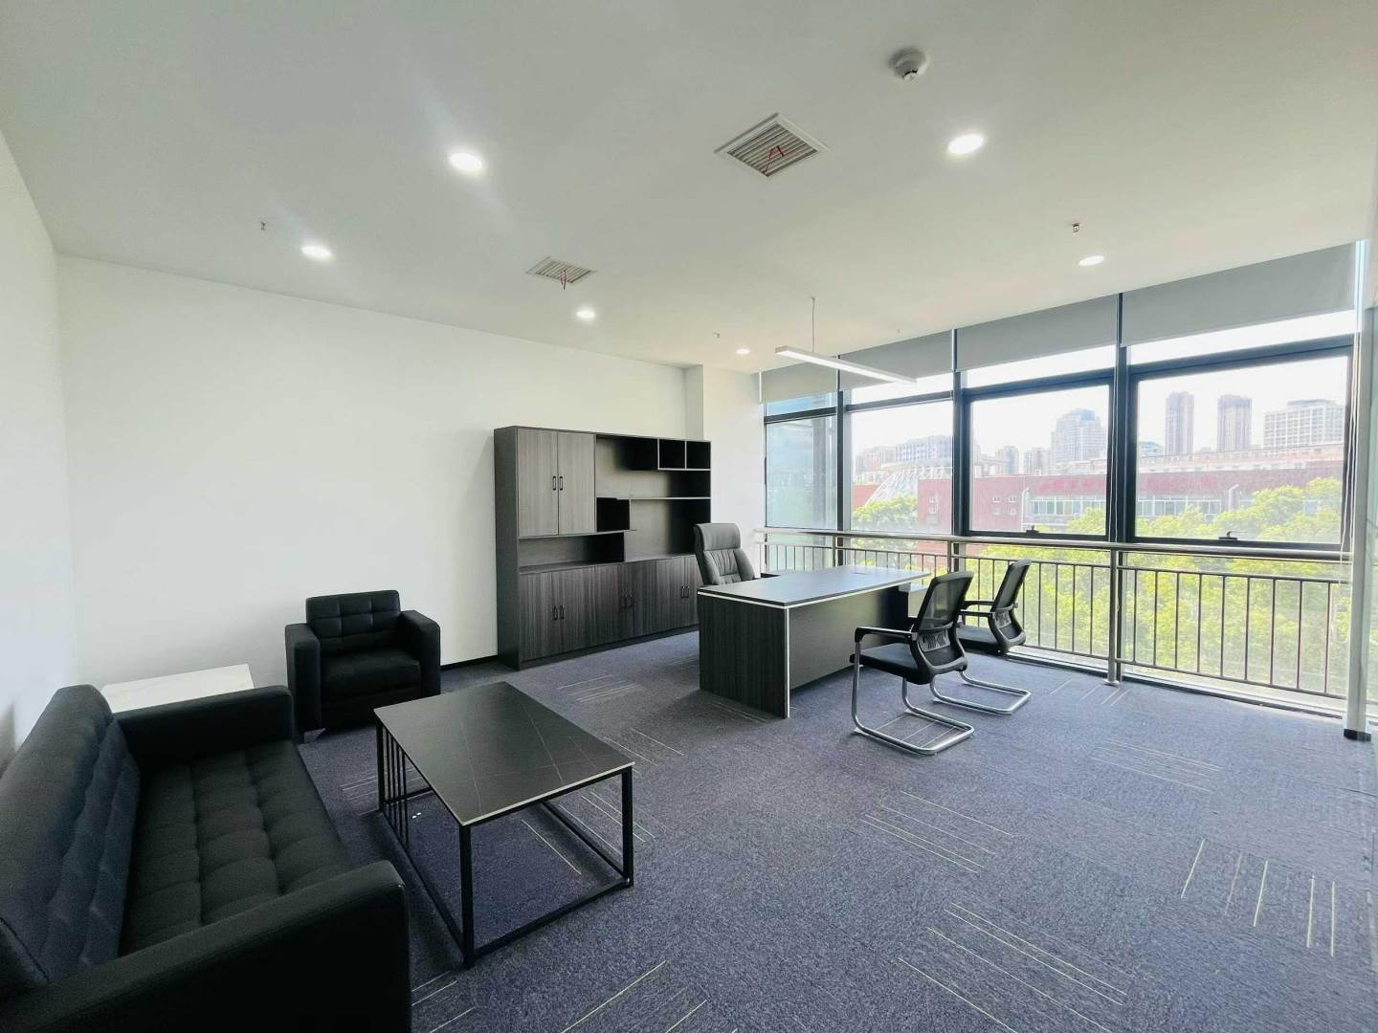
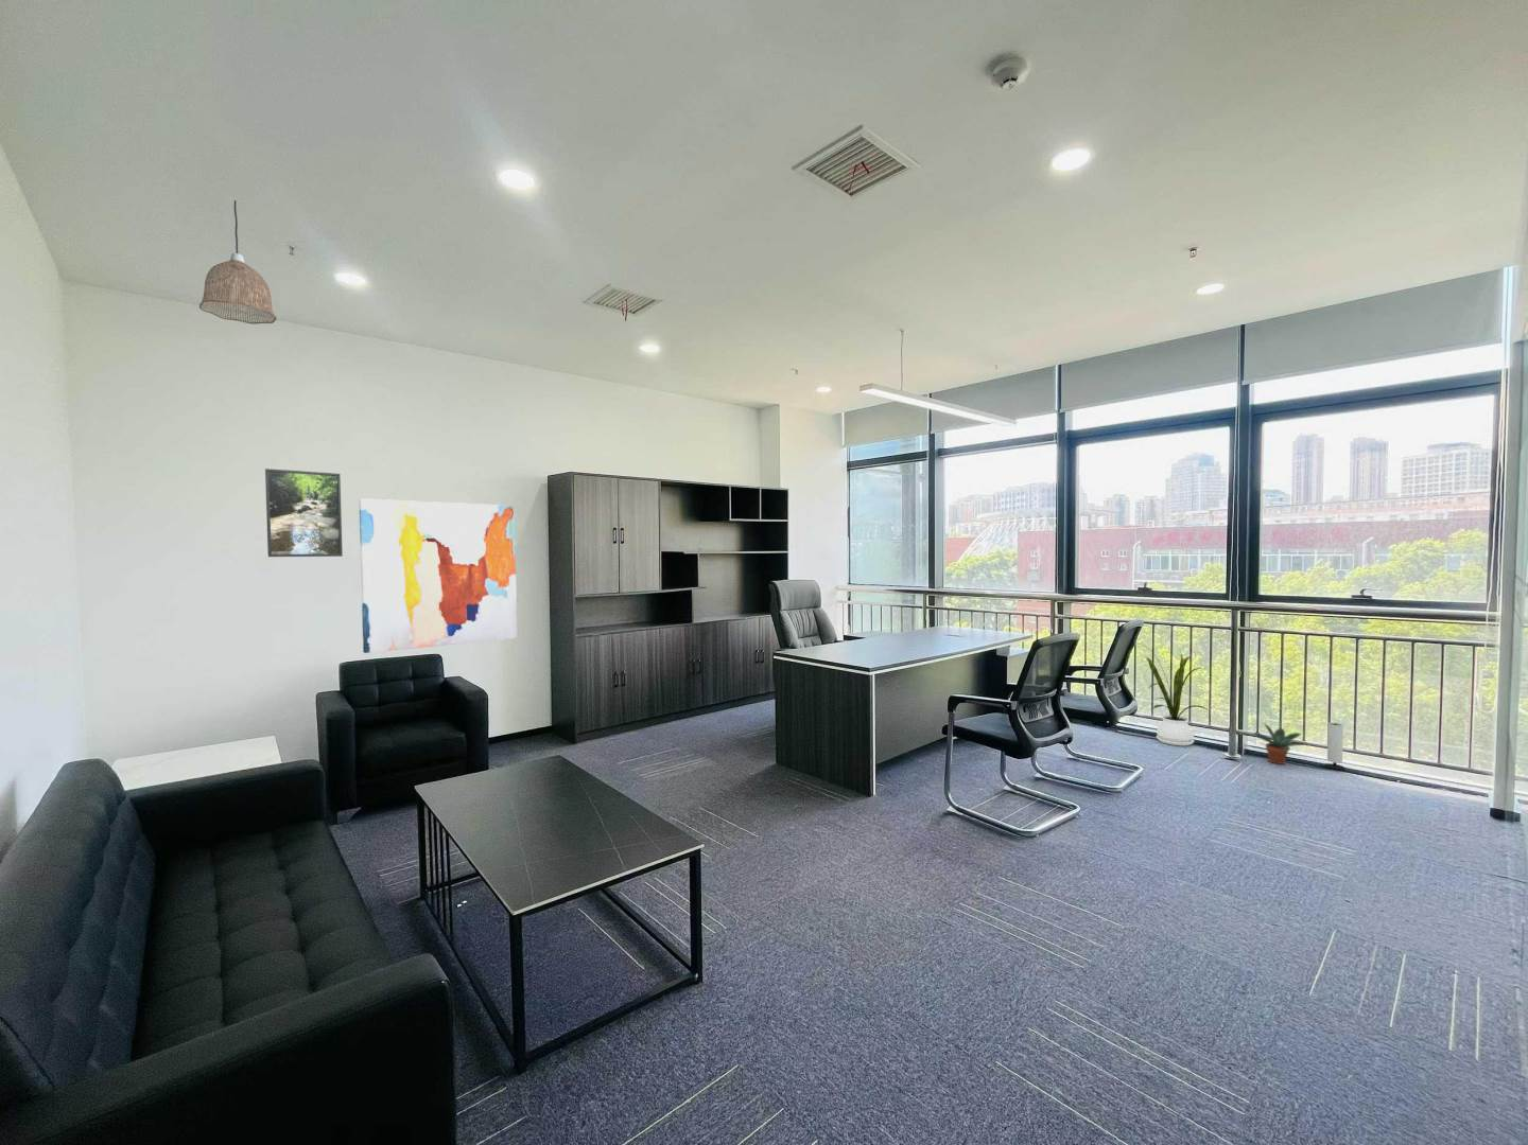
+ potted plant (1278, 743)
+ speaker (1334, 746)
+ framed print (304, 514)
+ pendant lamp (237, 256)
+ house plant (1171, 693)
+ wall art (444, 574)
